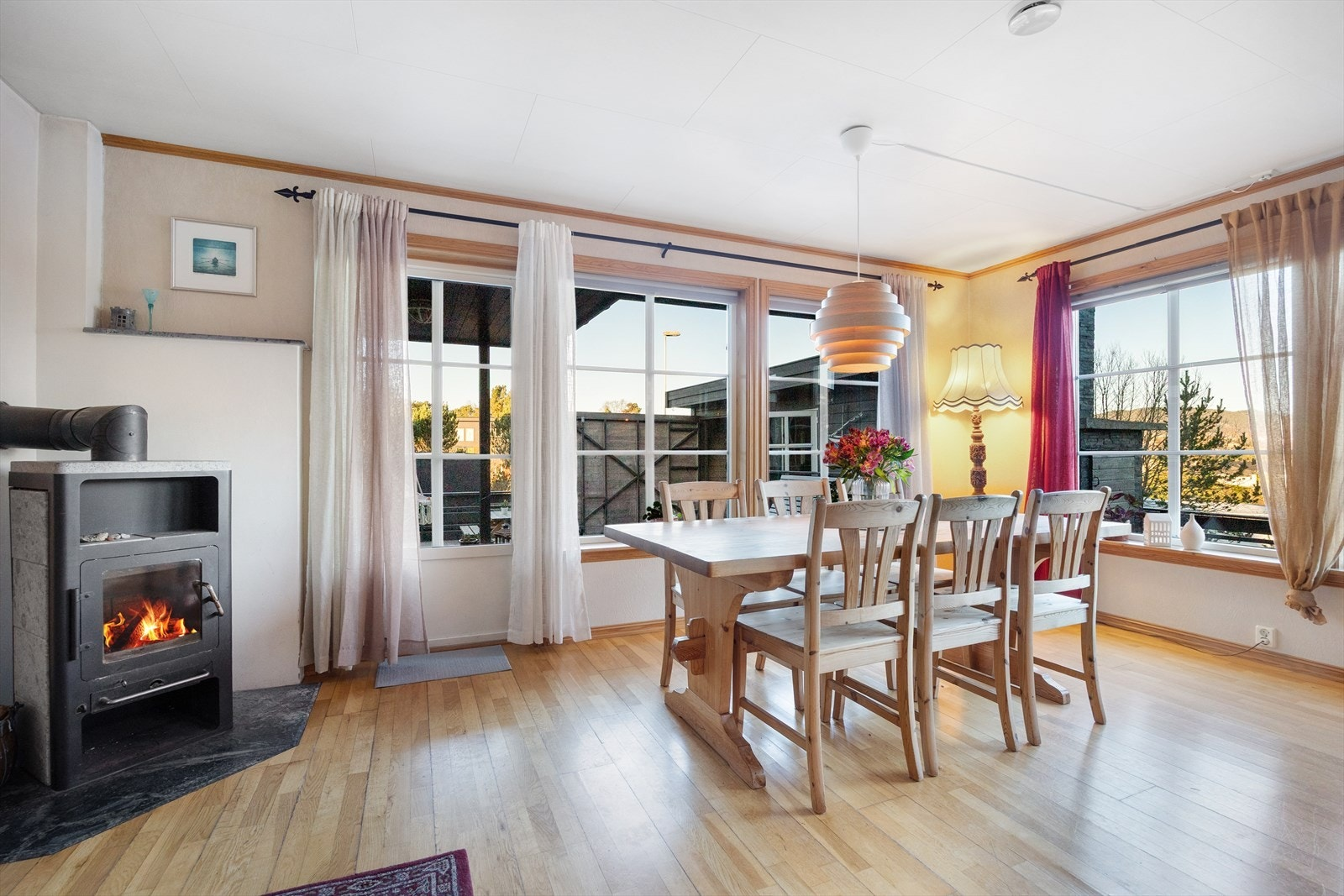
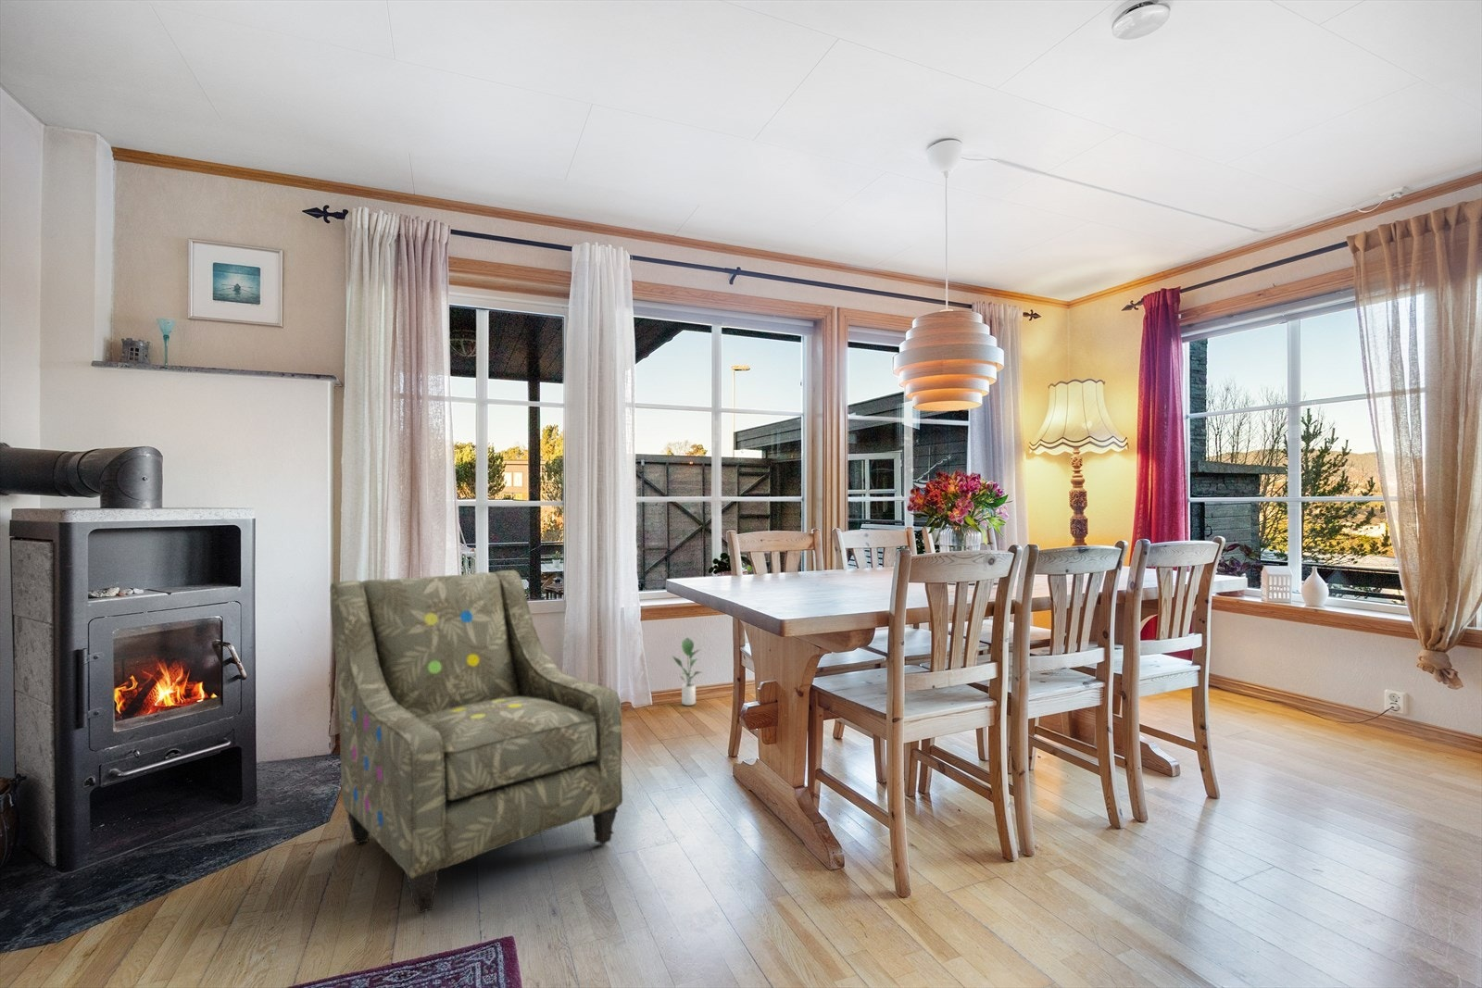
+ armchair (472, 708)
+ potted plant (686, 672)
